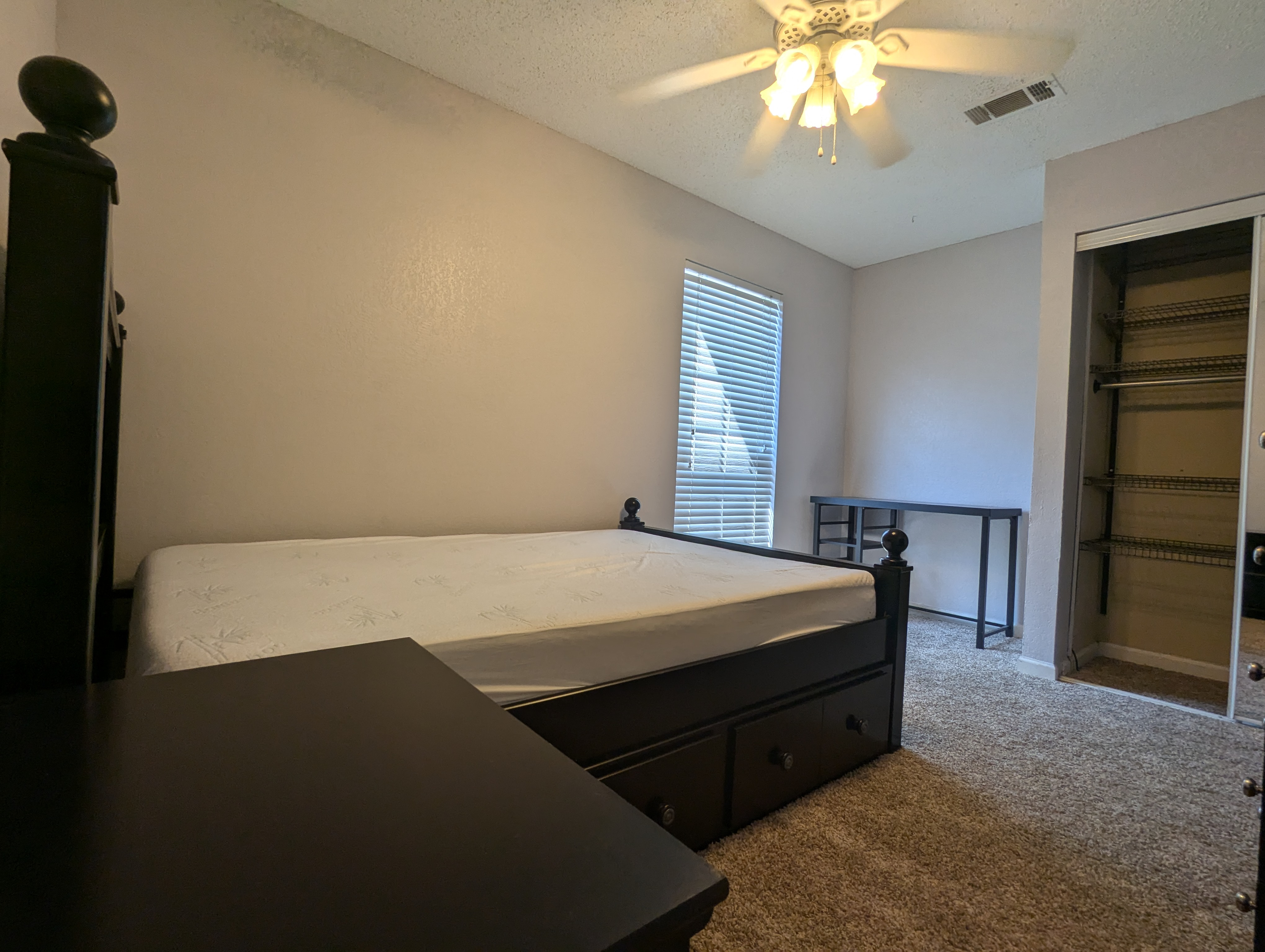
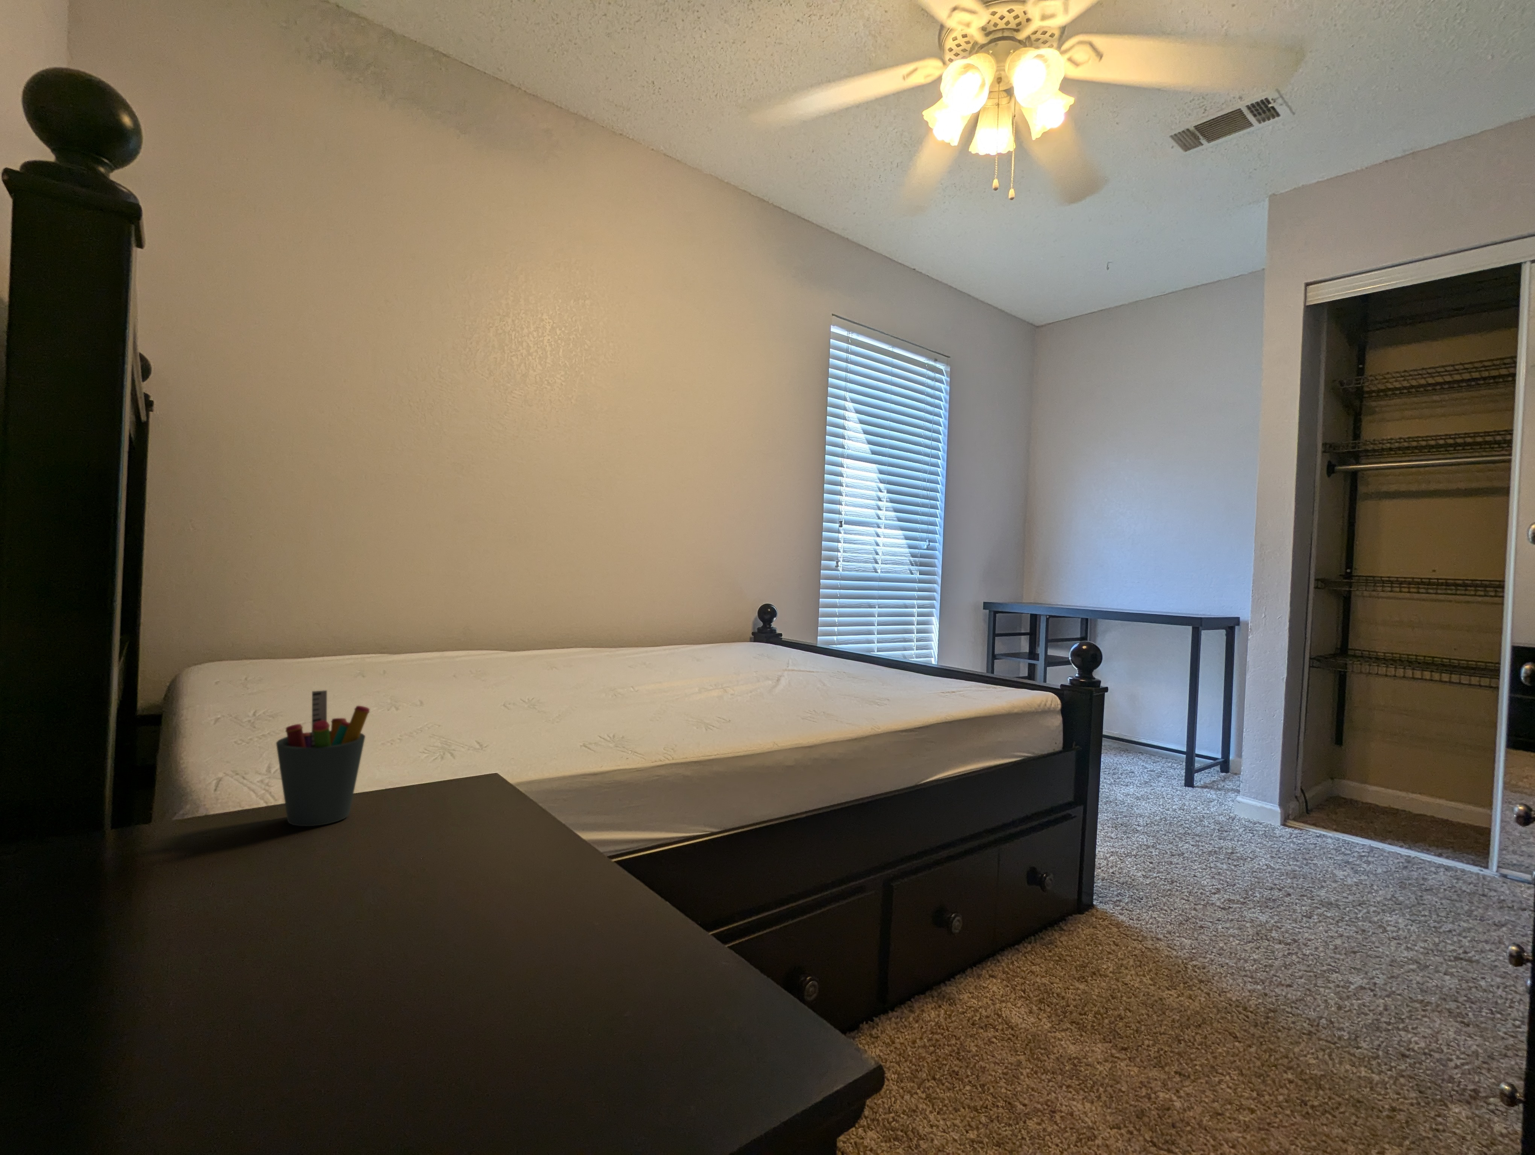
+ pen holder (323, 757)
